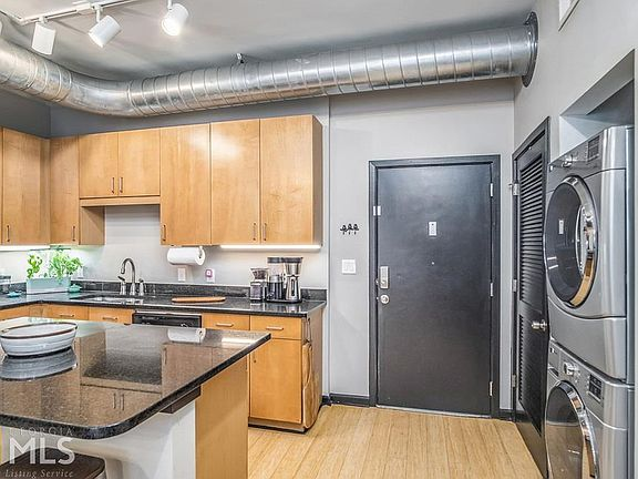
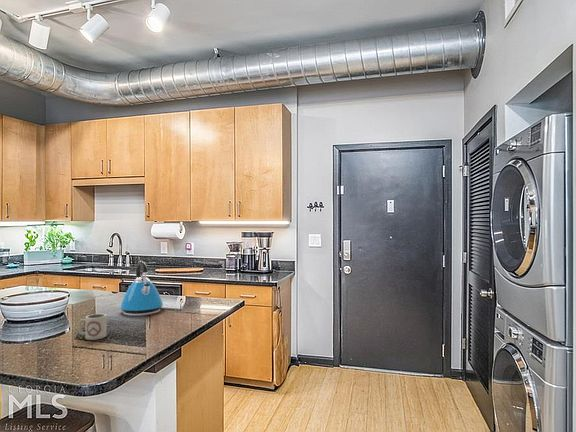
+ kettle (141, 285)
+ cup (92, 326)
